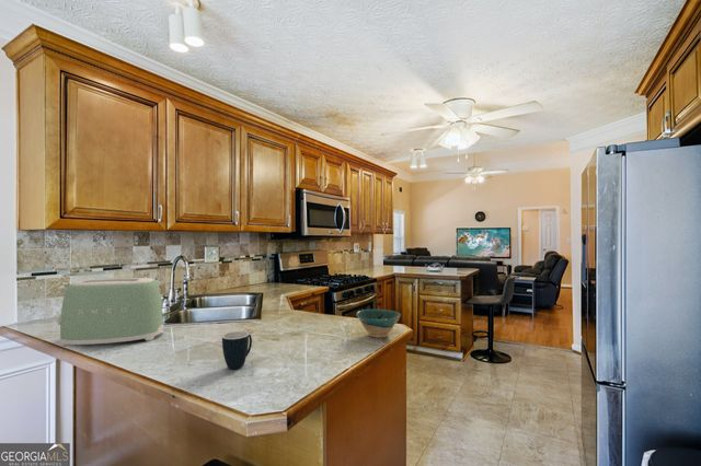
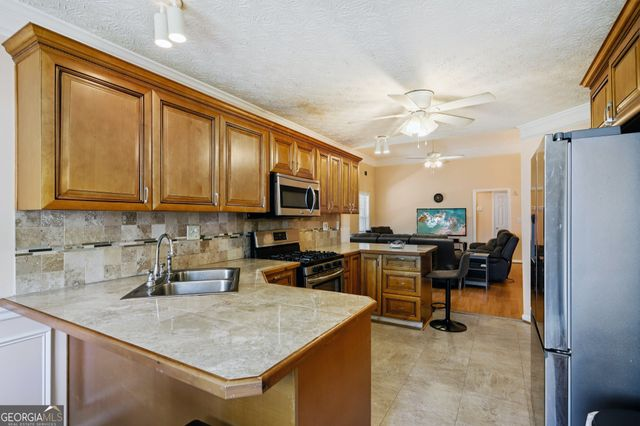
- toaster (114, 307)
- bowl (378, 324)
- mug (239, 349)
